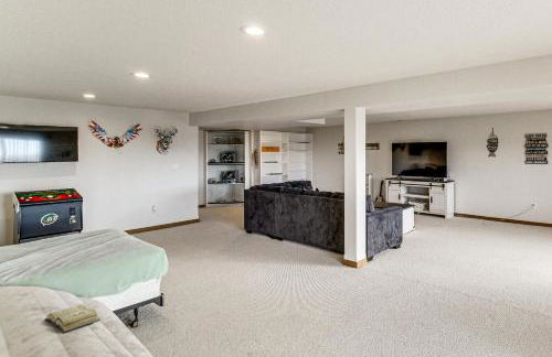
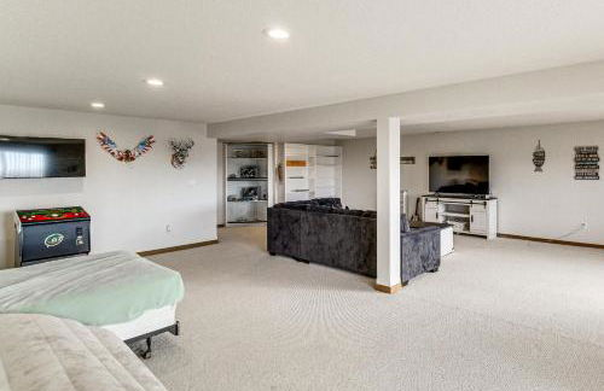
- diary (72, 315)
